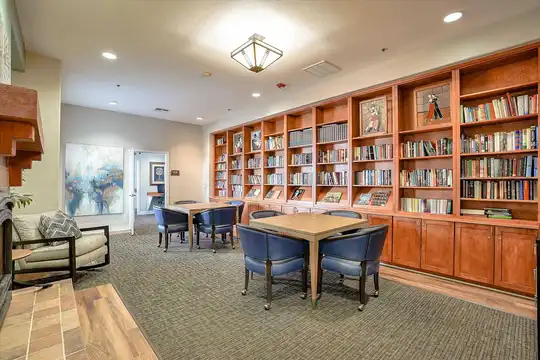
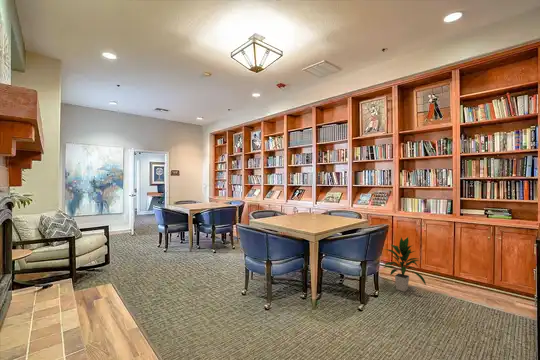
+ indoor plant (403, 264)
